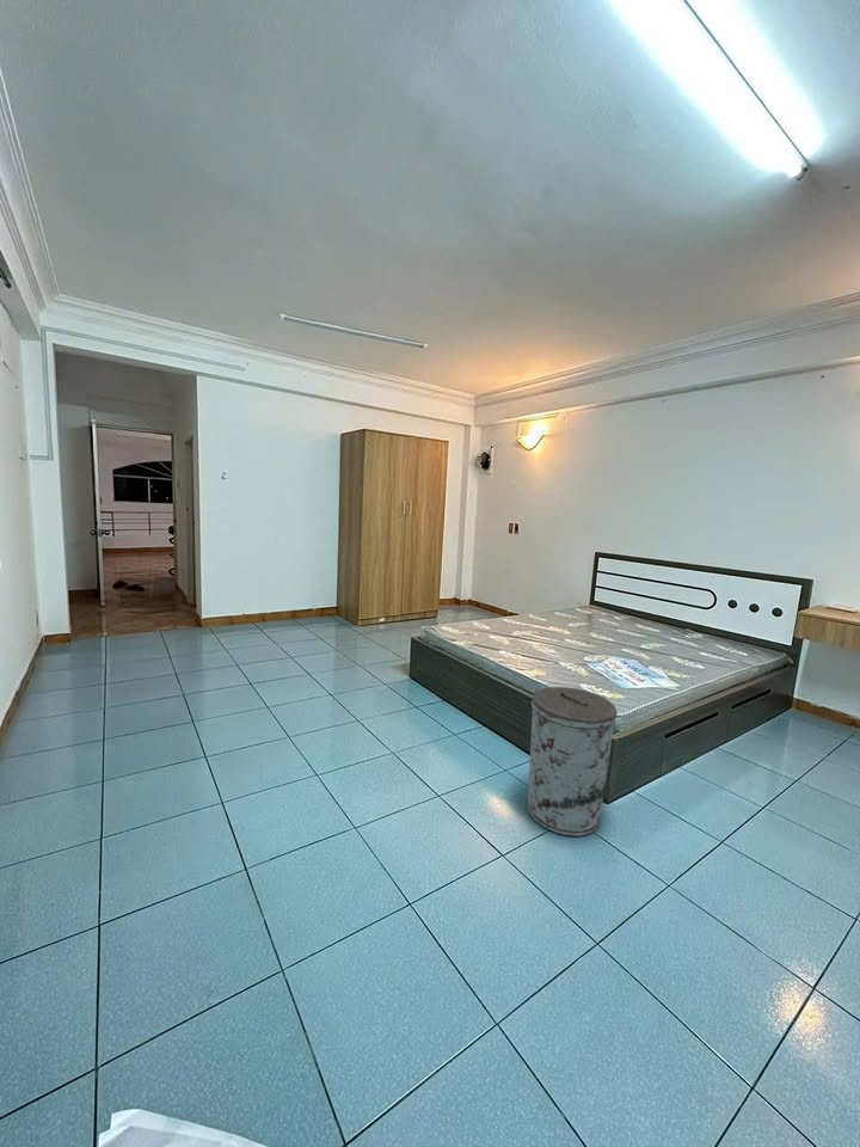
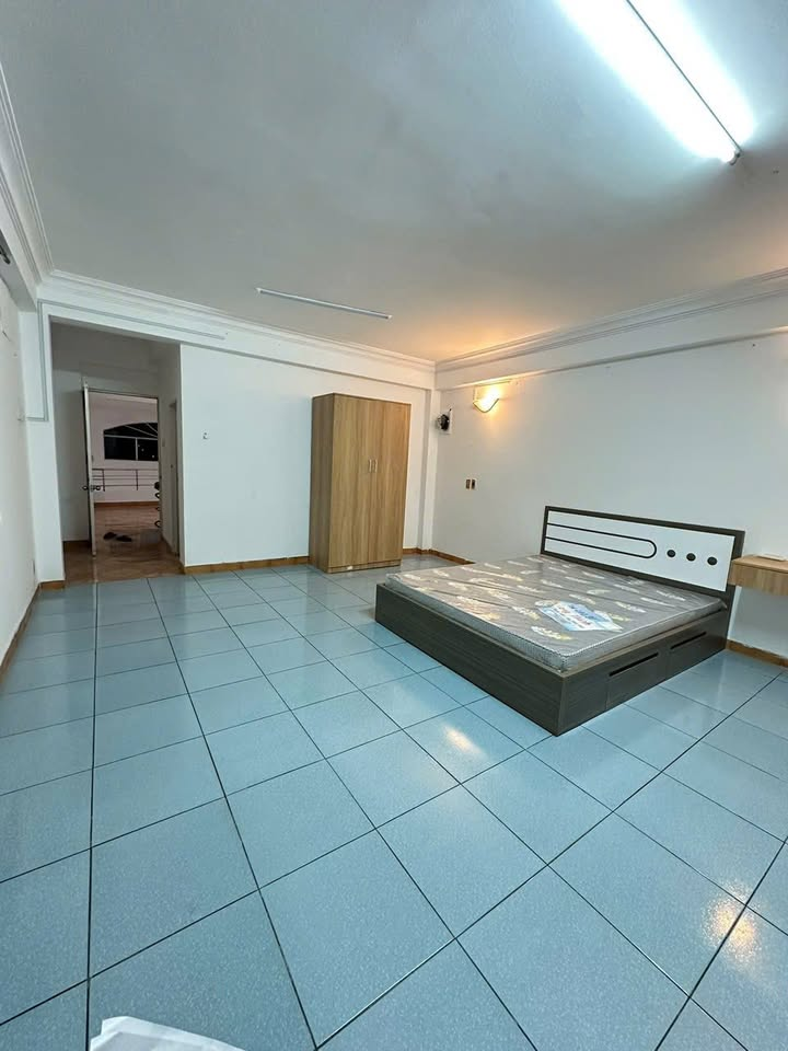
- trash can (567, 755)
